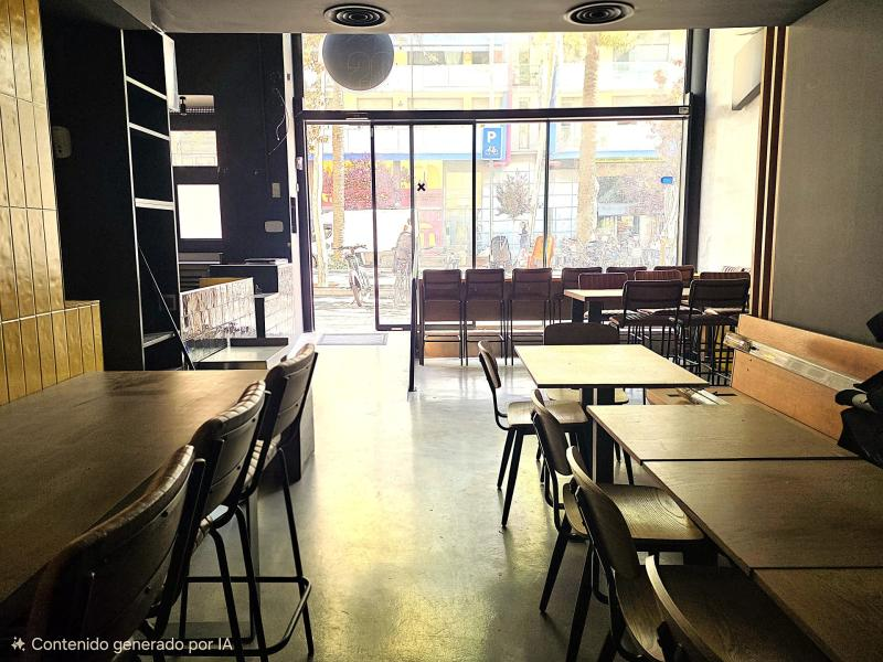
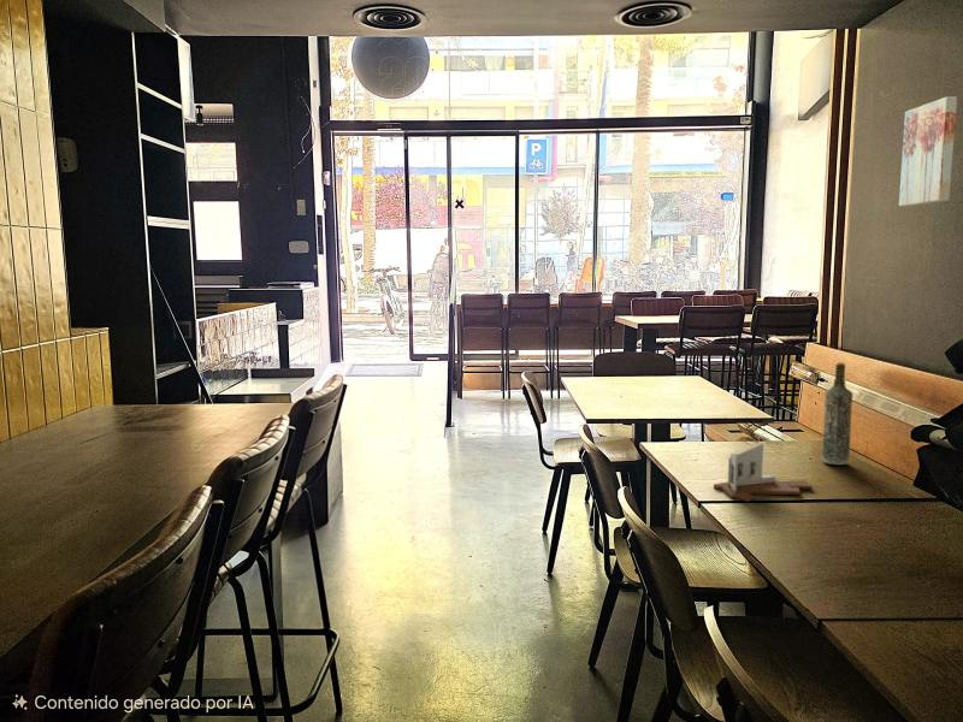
+ bottle (838, 413)
+ wall art (926, 154)
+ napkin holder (761, 468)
